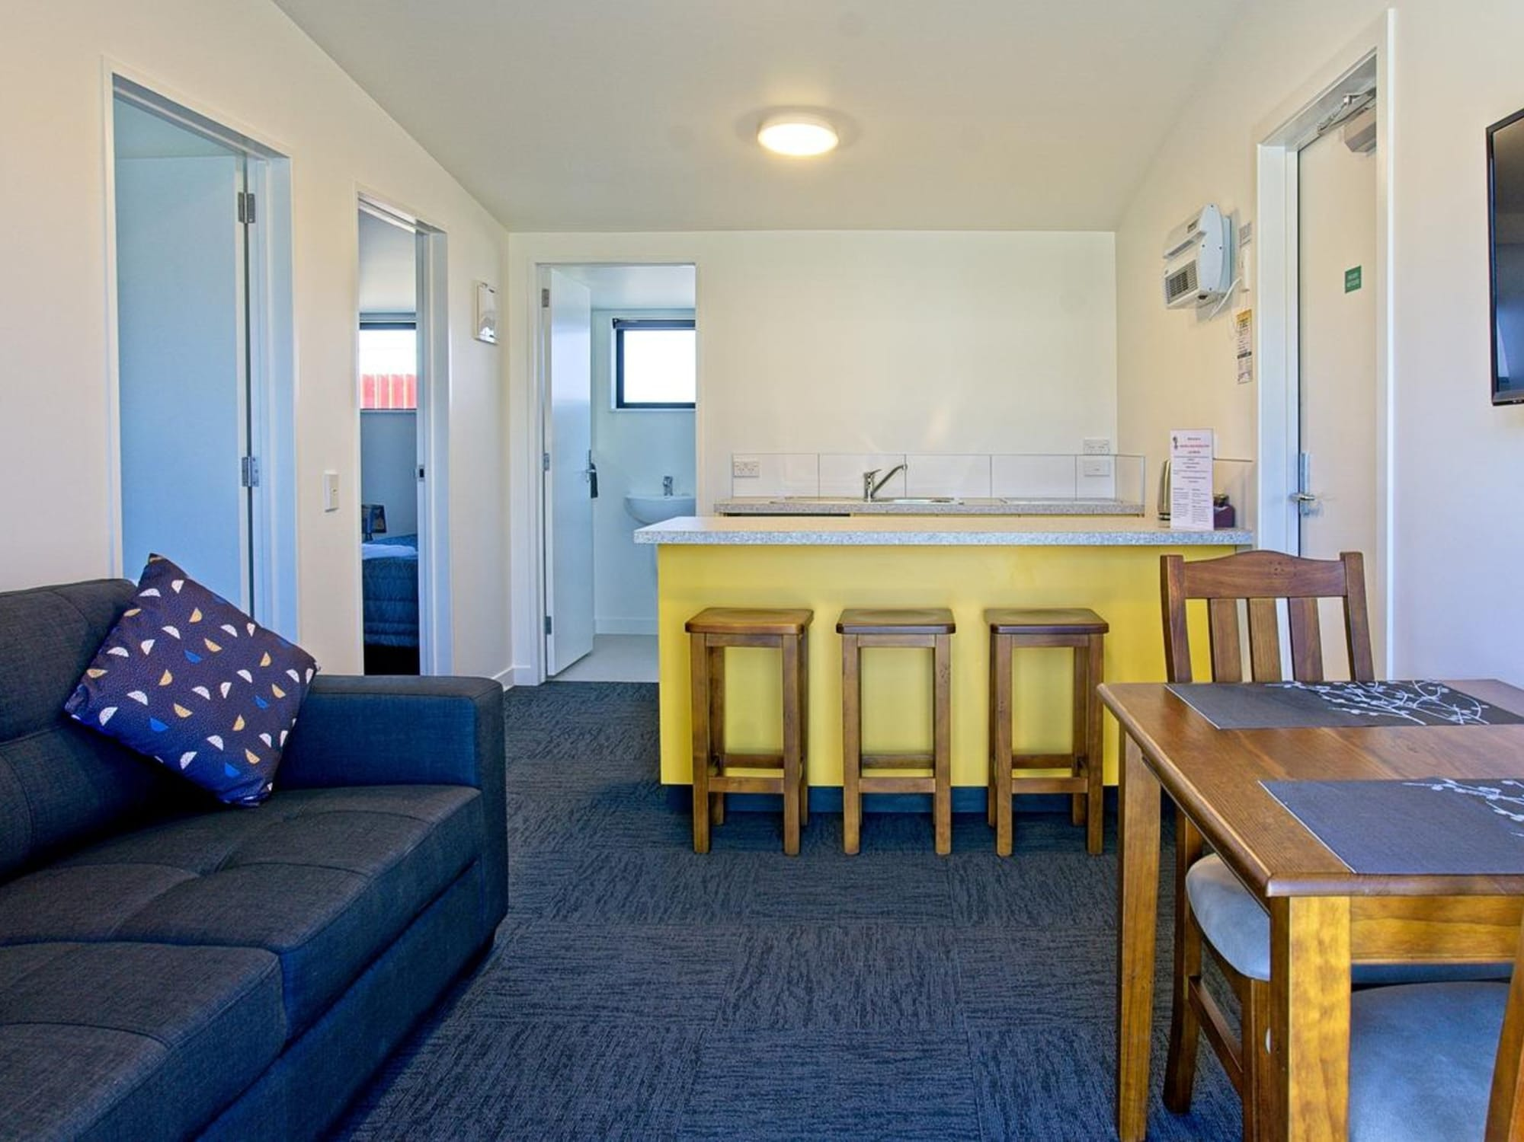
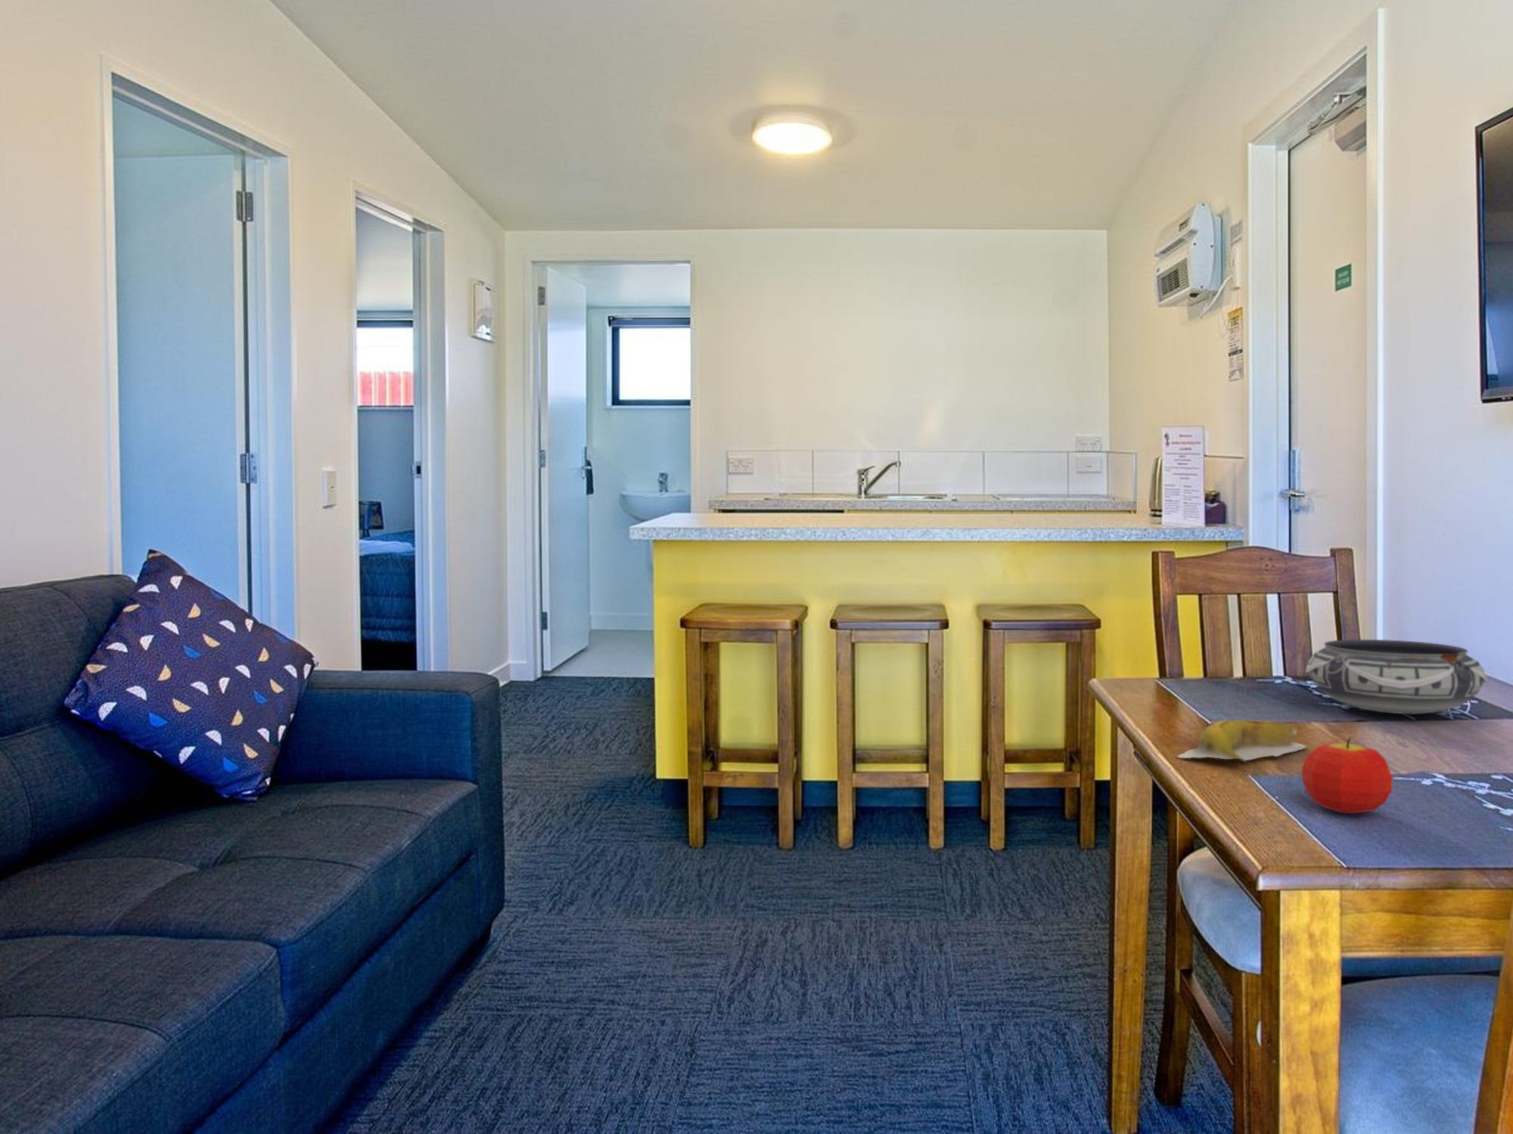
+ fruit (1345, 773)
+ banana (1245, 737)
+ bowl (1393, 679)
